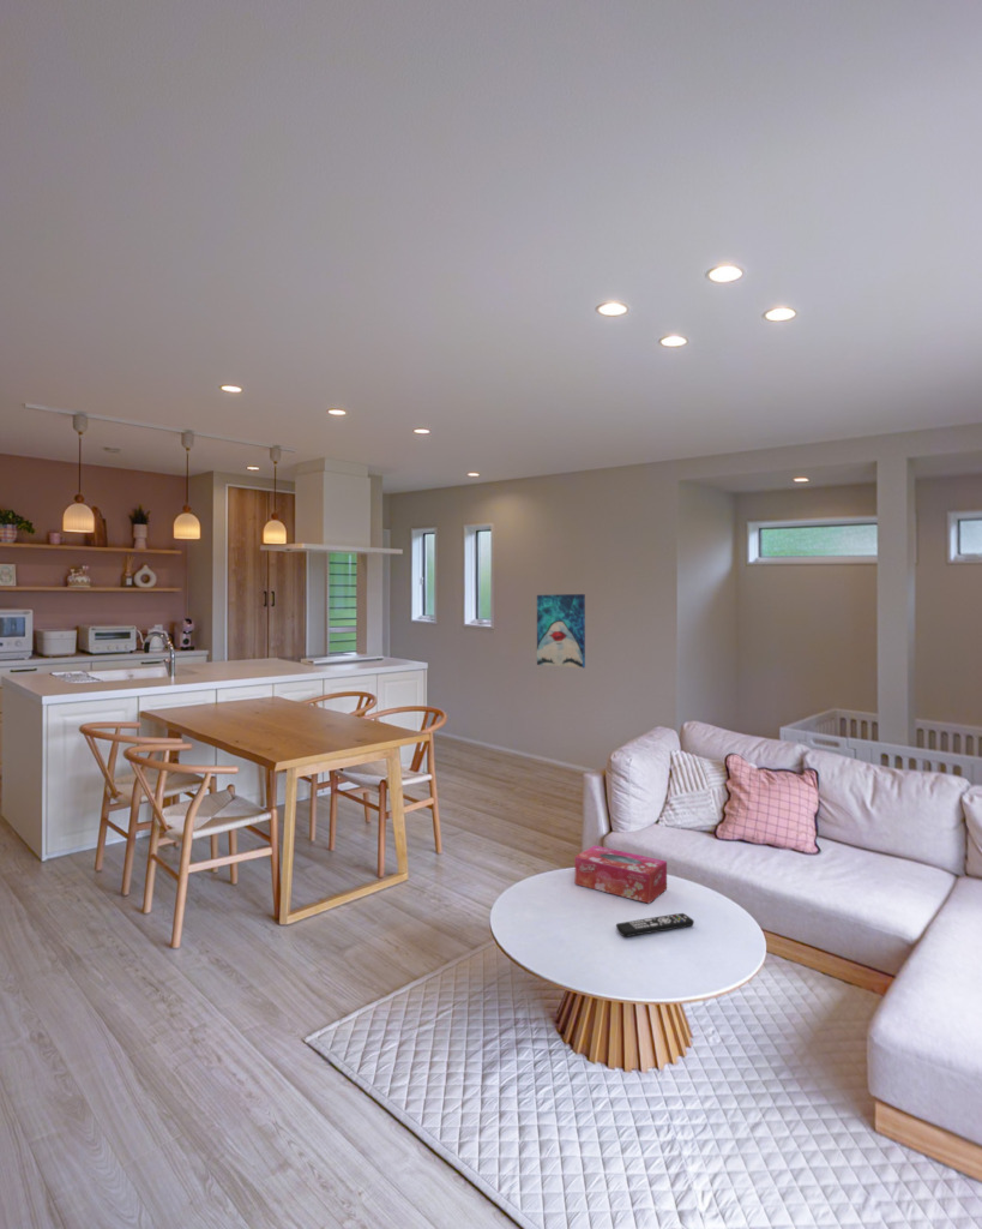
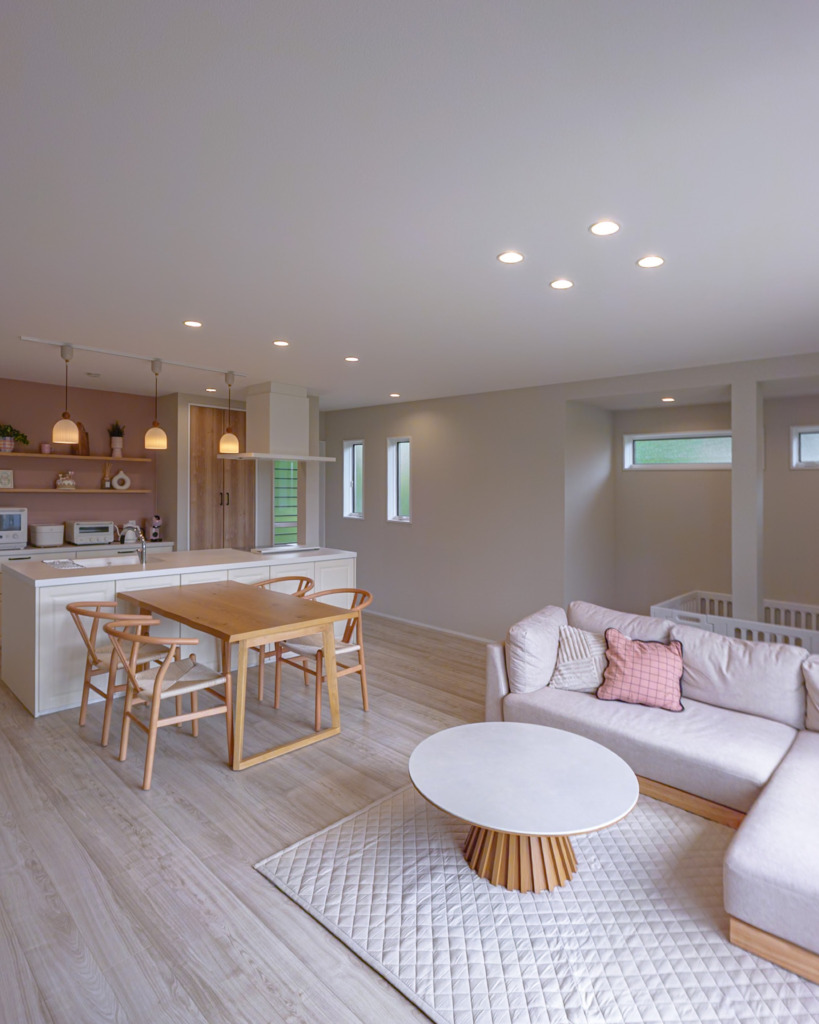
- tissue box (620, 873)
- wall art (560, 630)
- remote control (655, 924)
